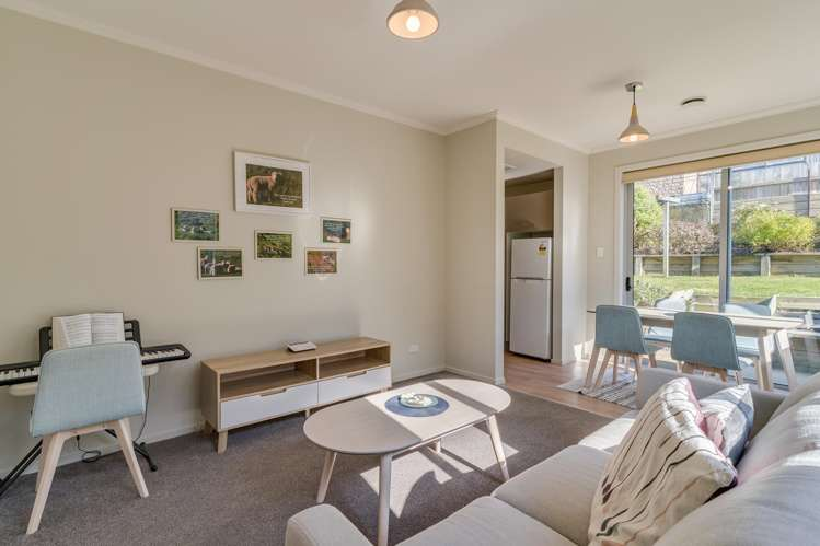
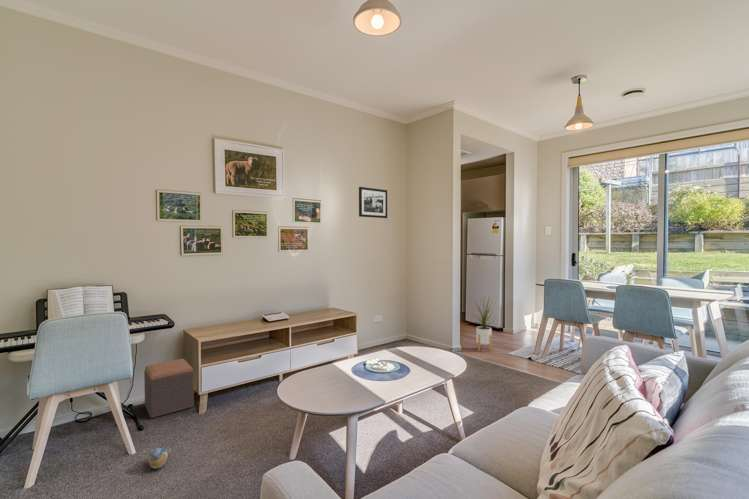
+ plush toy (158, 454)
+ picture frame (373, 203)
+ house plant (483, 321)
+ footstool (168, 385)
